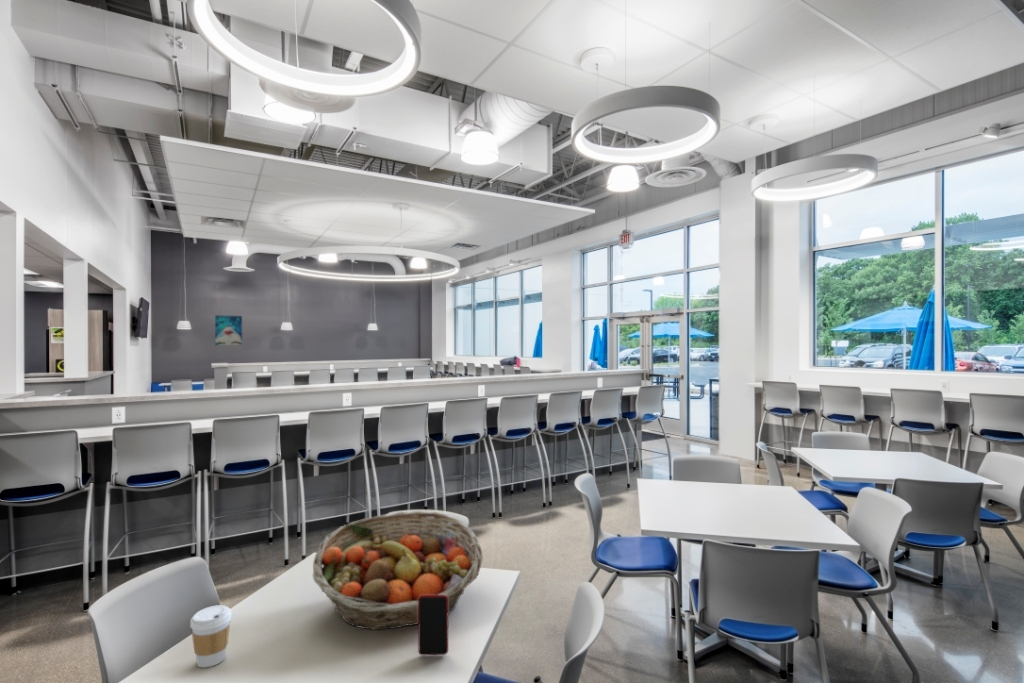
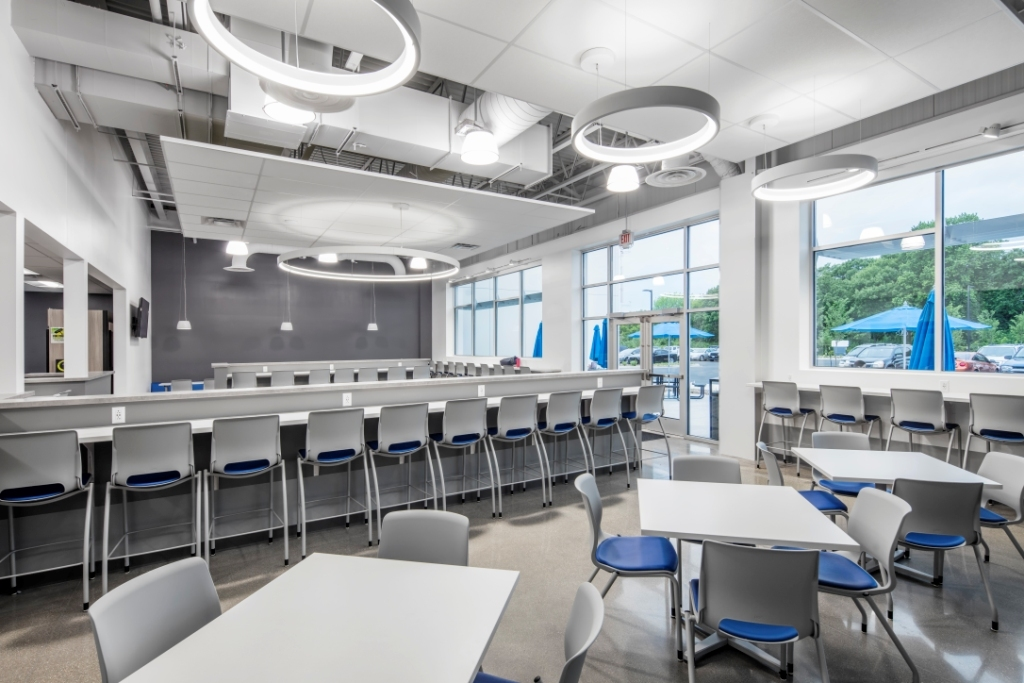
- coffee cup (211, 635)
- fruit basket (400, 566)
- smartphone (433, 624)
- wall art (228, 330)
